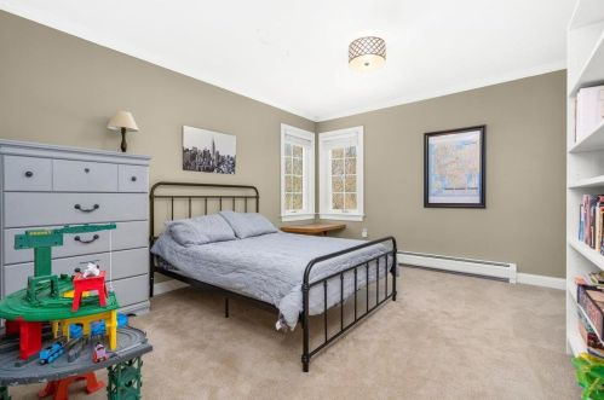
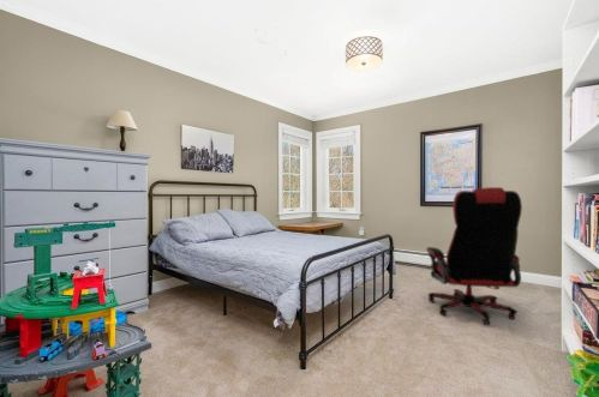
+ office chair (471, 249)
